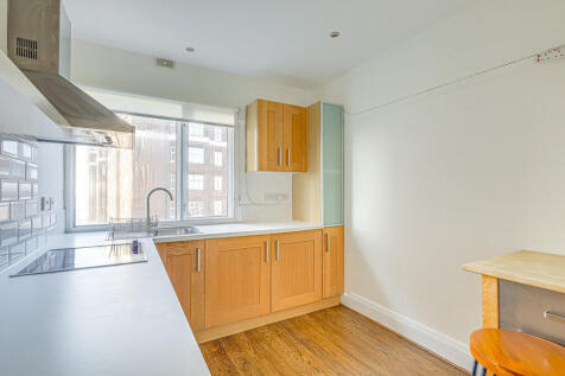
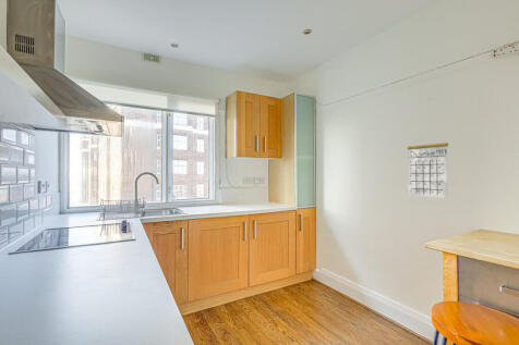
+ calendar (426, 164)
